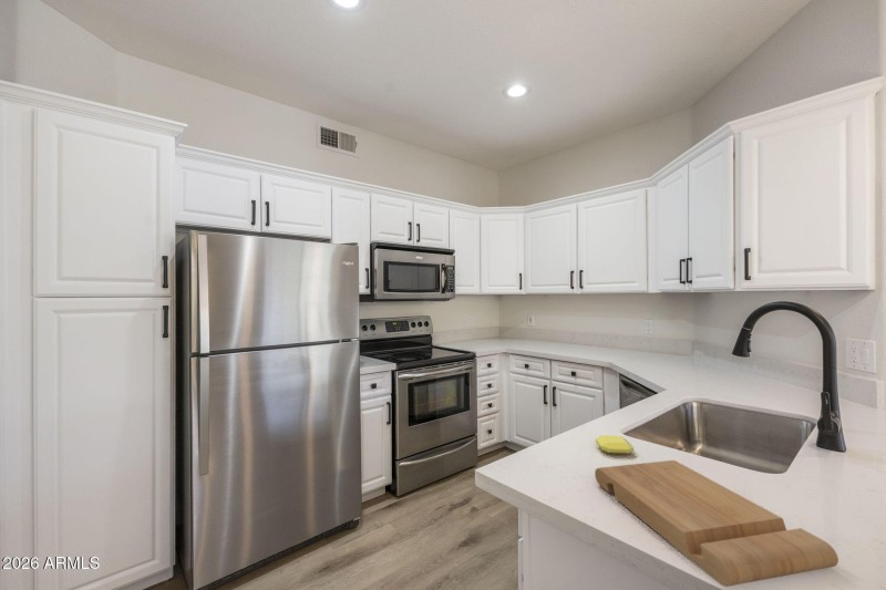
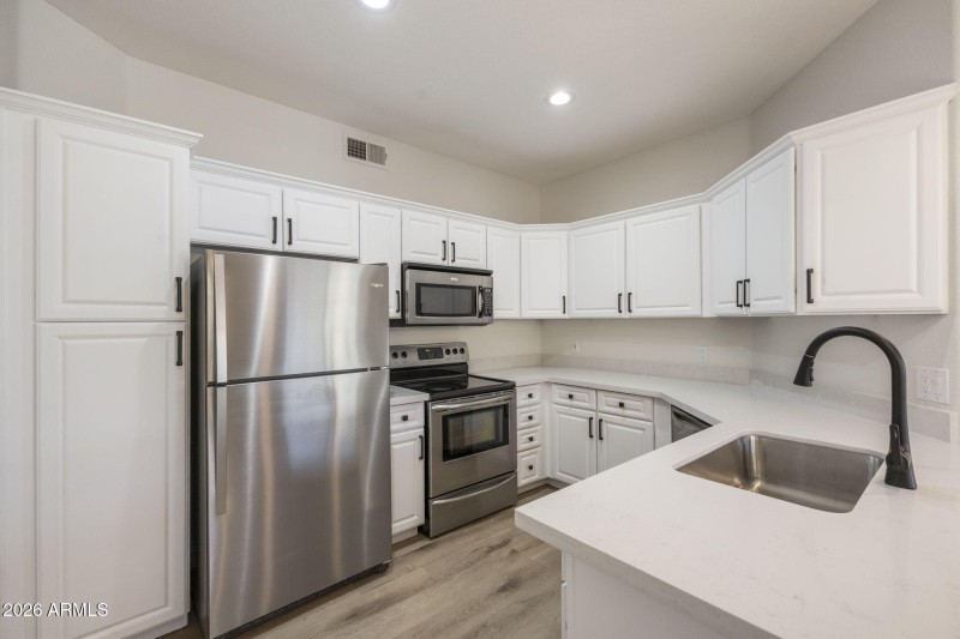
- soap bar (614, 444)
- cutting board (692, 508)
